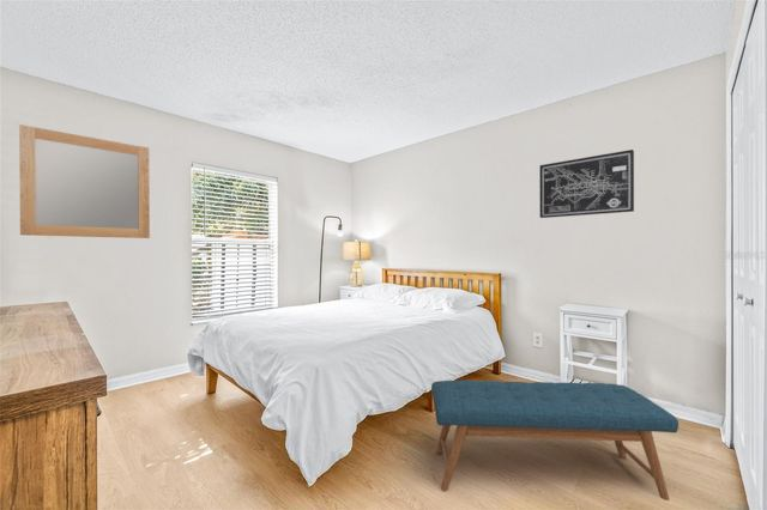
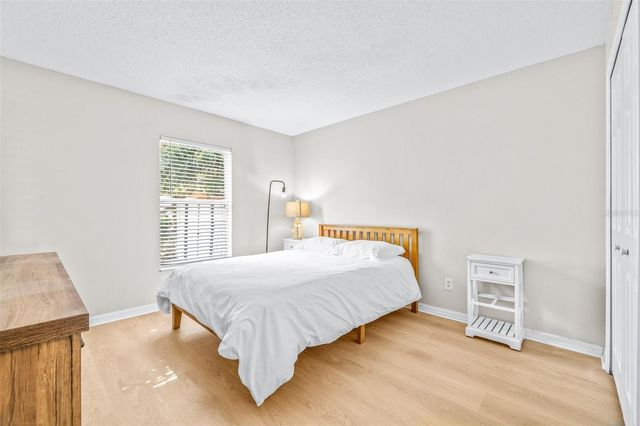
- home mirror (90, 187)
- bench (539, 431)
- wall art (582, 186)
